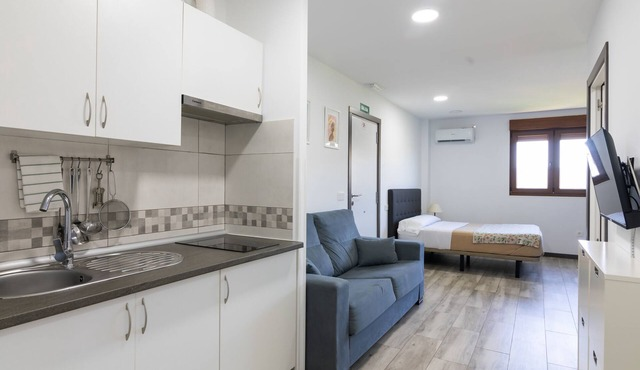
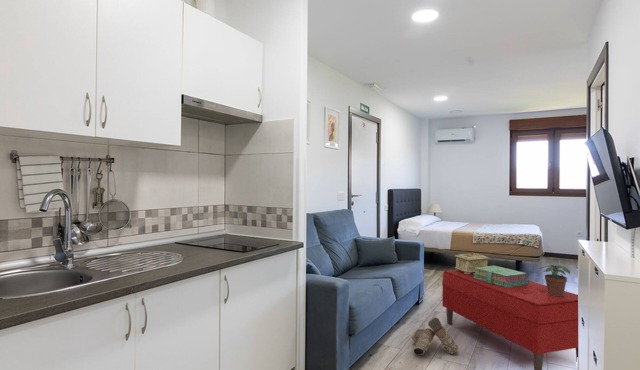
+ potted plant (555, 280)
+ stack of books (500, 275)
+ boots (429, 336)
+ bench (506, 312)
+ decorative box (471, 261)
